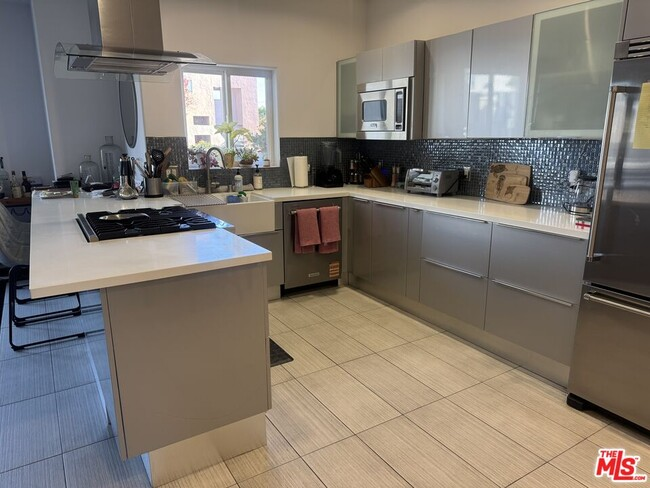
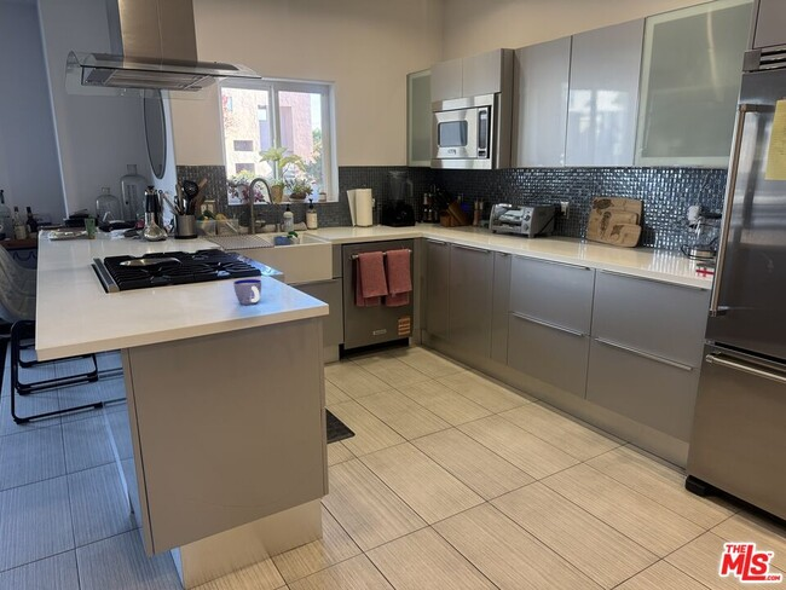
+ cup (249, 293)
